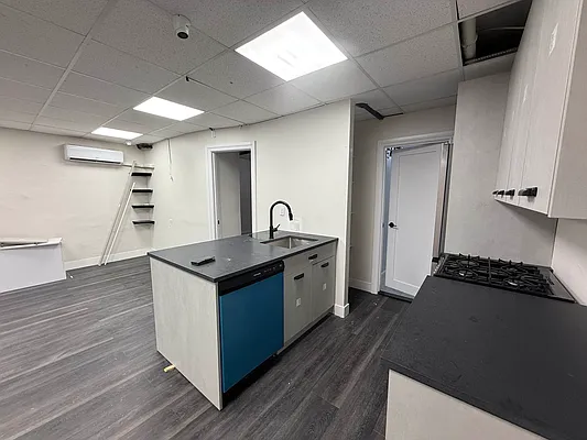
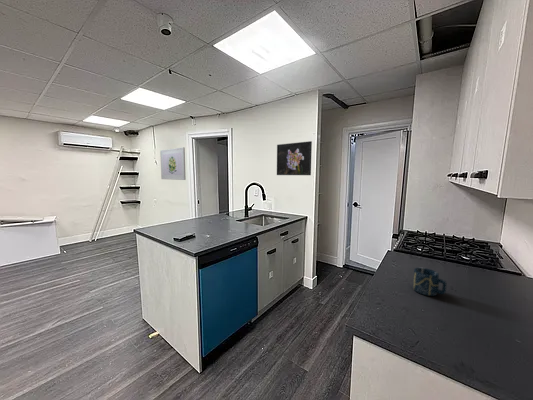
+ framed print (172, 164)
+ cup (429, 282)
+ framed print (293, 159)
